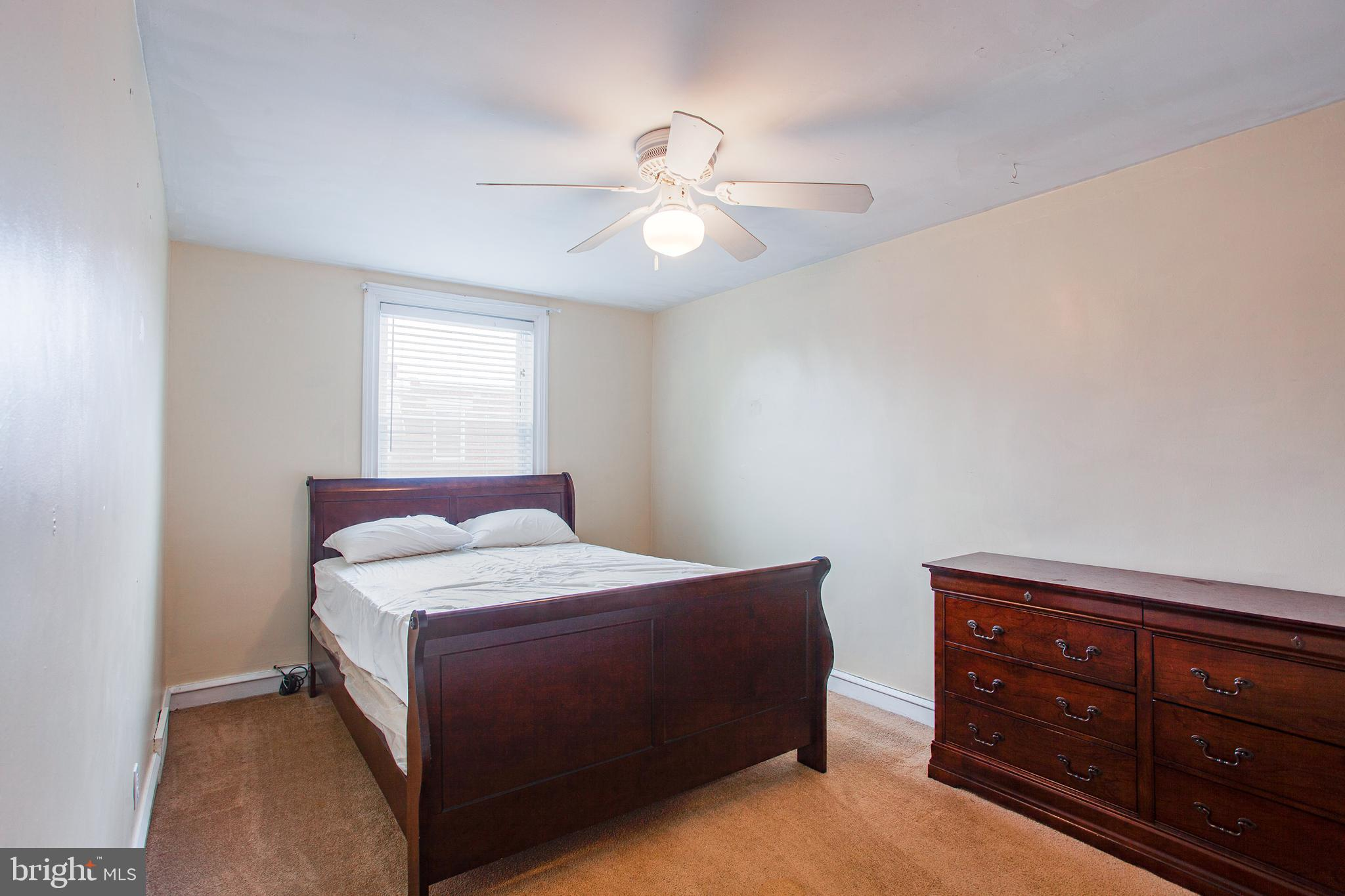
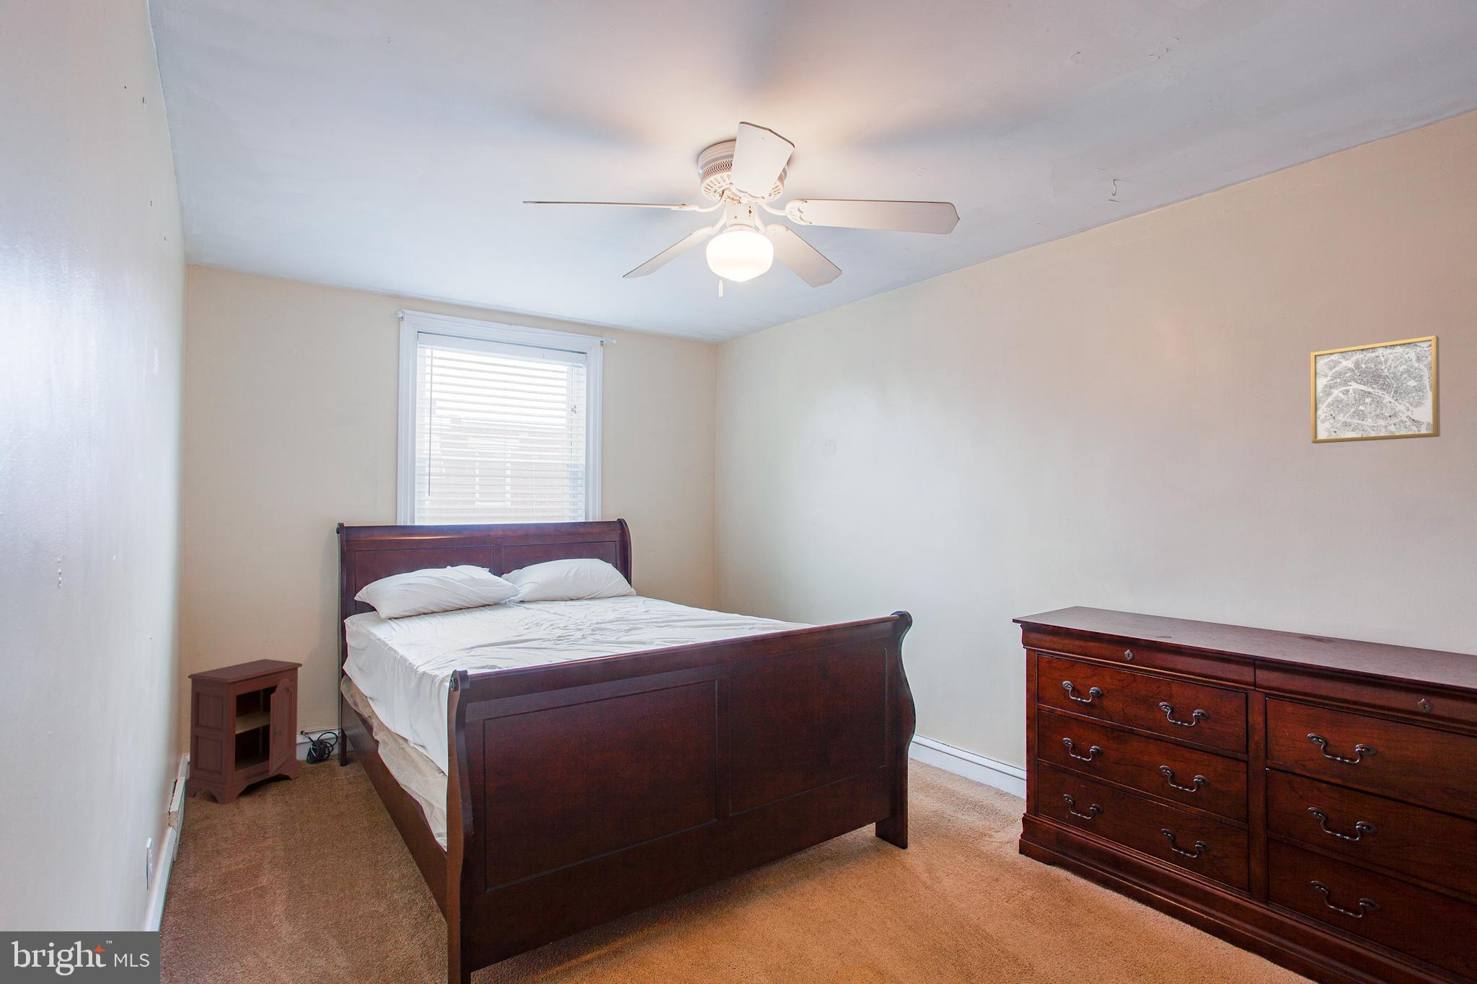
+ nightstand (259, 729)
+ wall art (1372, 392)
